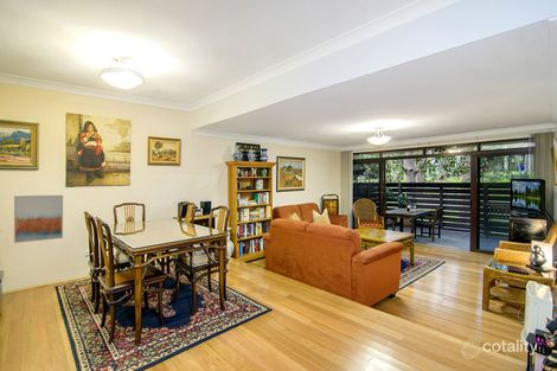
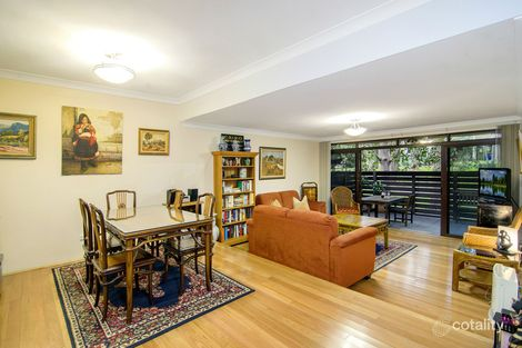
- wall art (39, 217)
